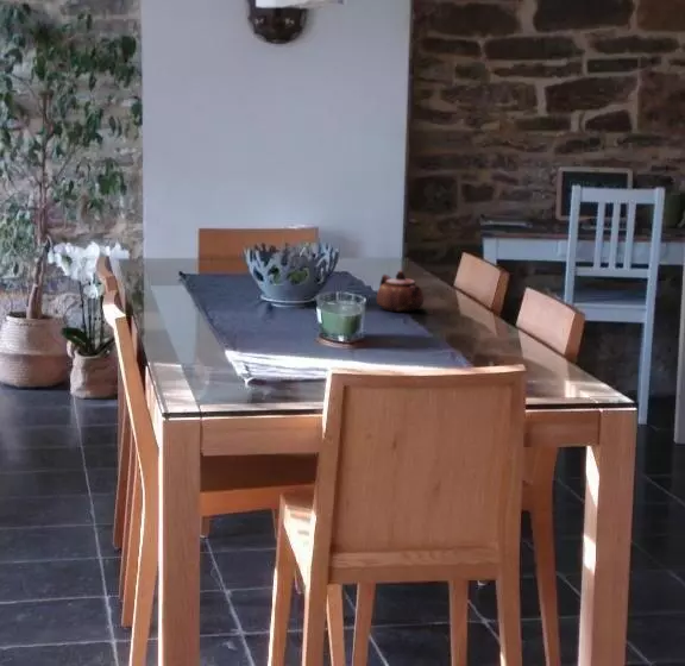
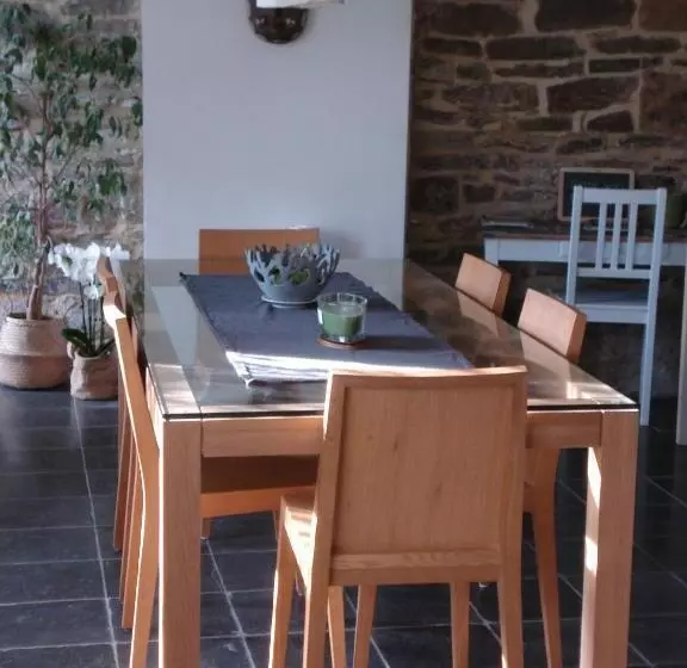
- teapot (400, 289)
